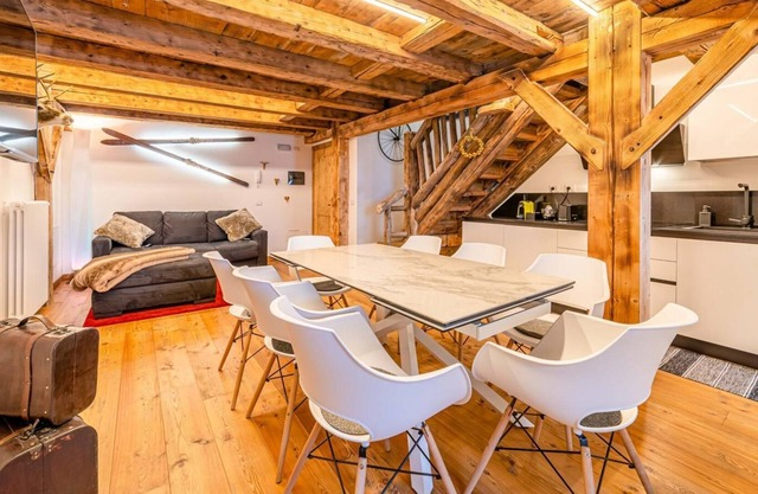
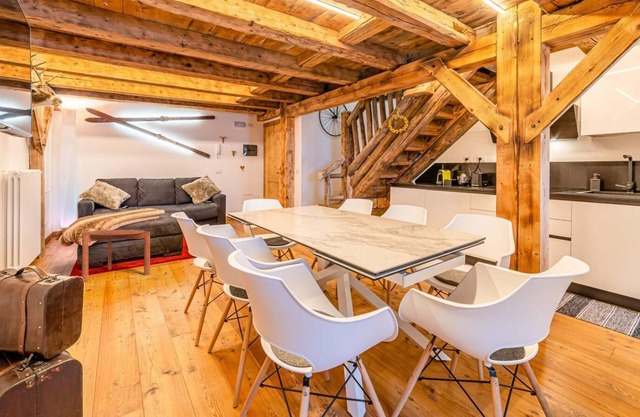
+ side table (110, 253)
